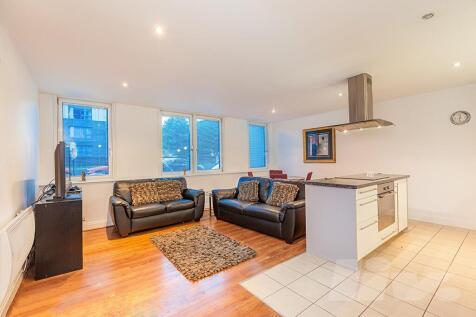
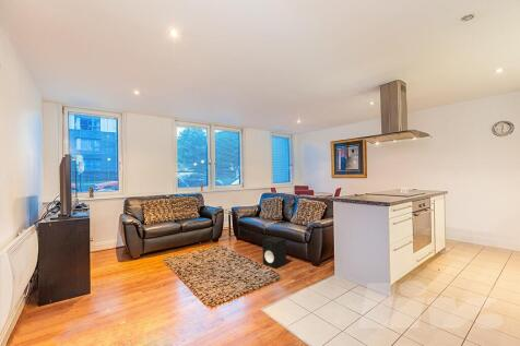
+ speaker (274, 251)
